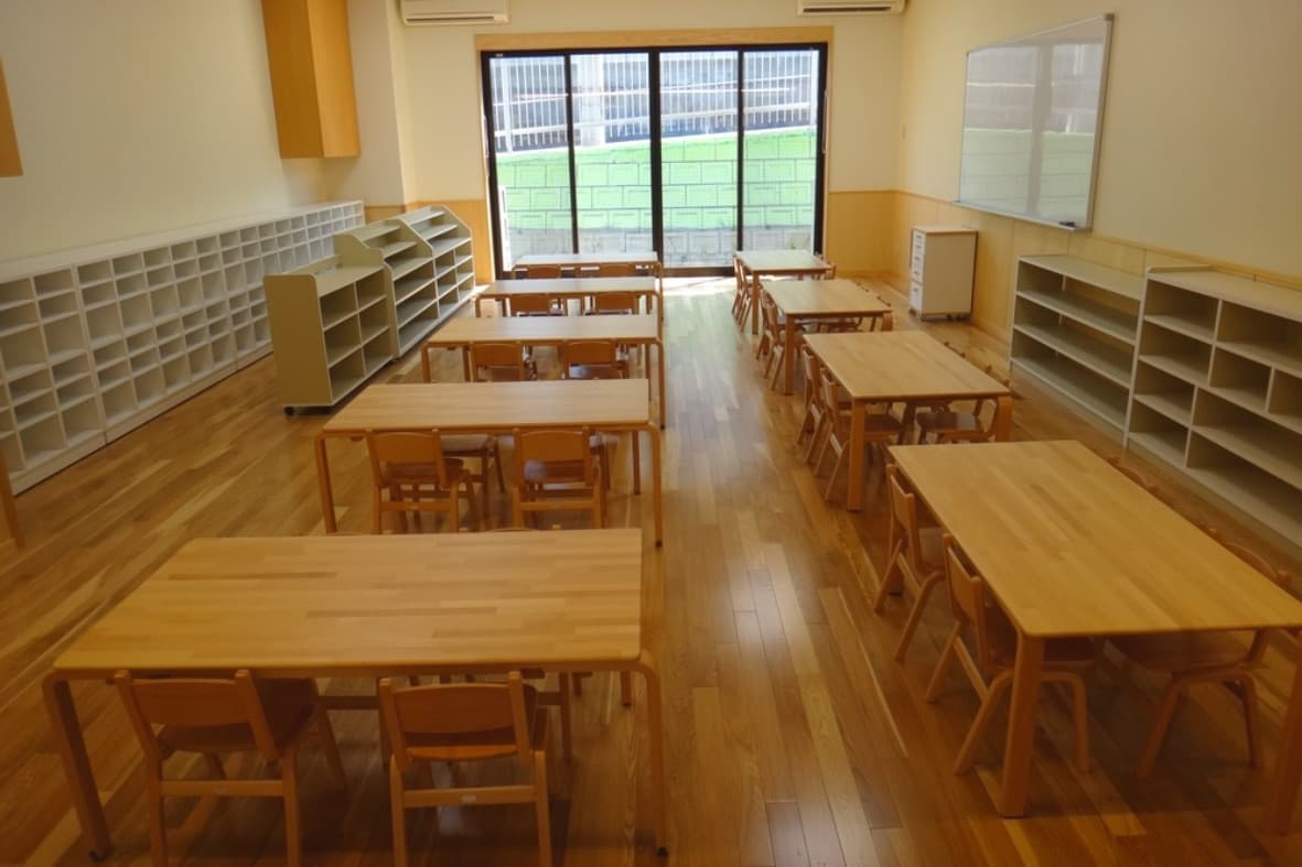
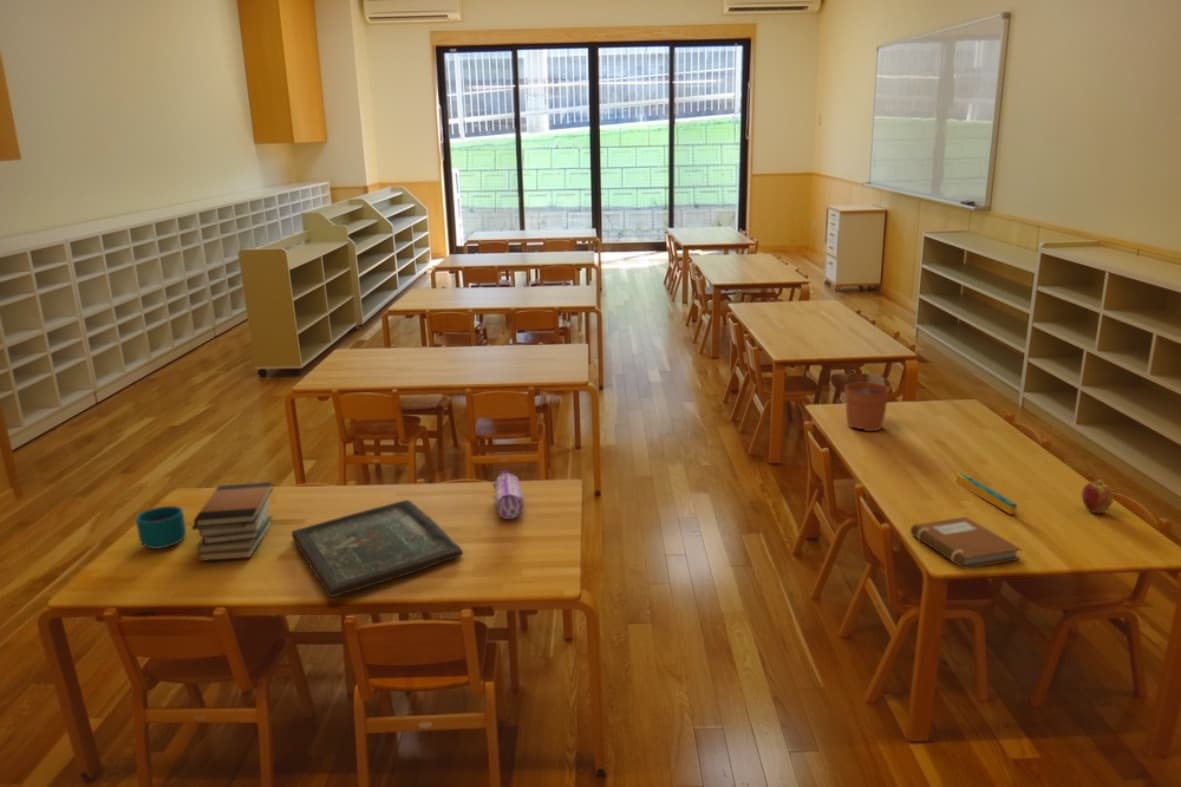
+ cup (164, 525)
+ apple (1097, 496)
+ notebook (962, 540)
+ book stack (236, 519)
+ toy block set (985, 492)
+ board game (374, 543)
+ pencil case (508, 494)
+ plant pot (866, 397)
